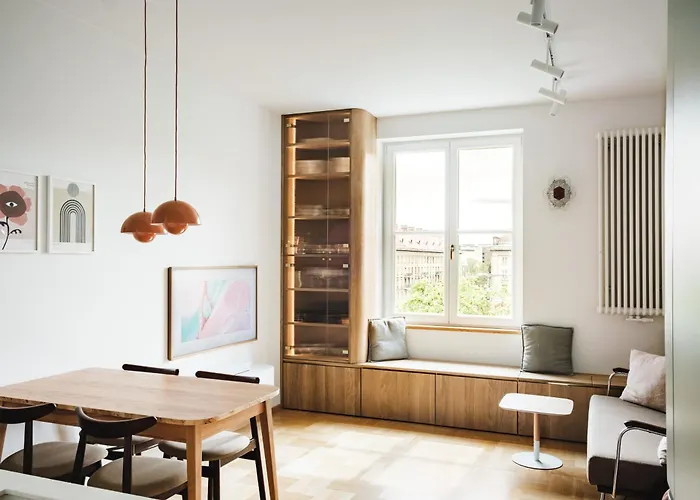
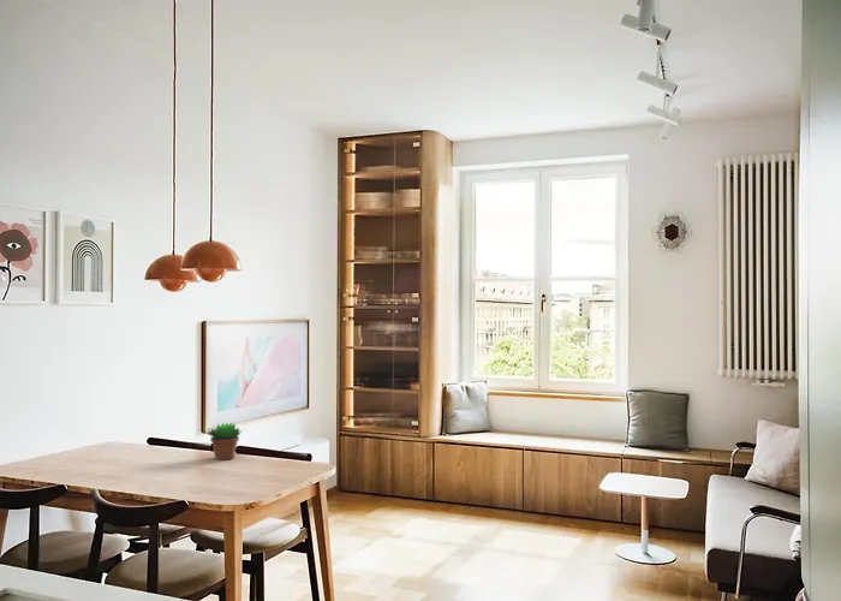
+ succulent plant (223, 440)
